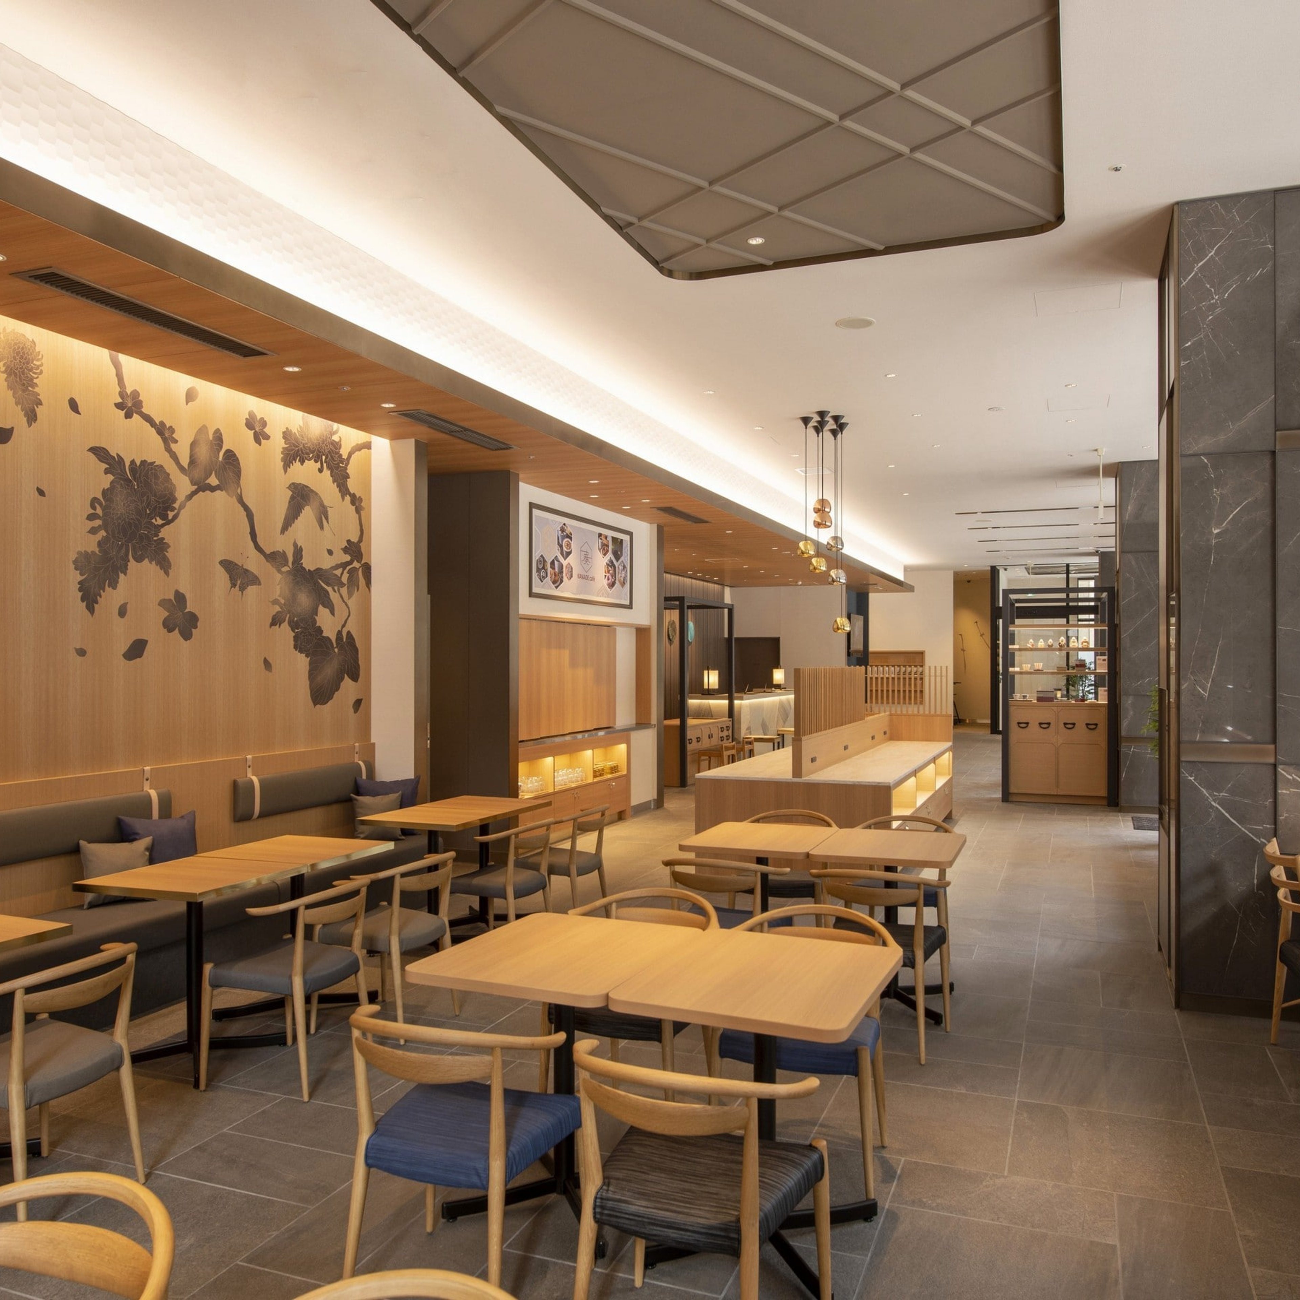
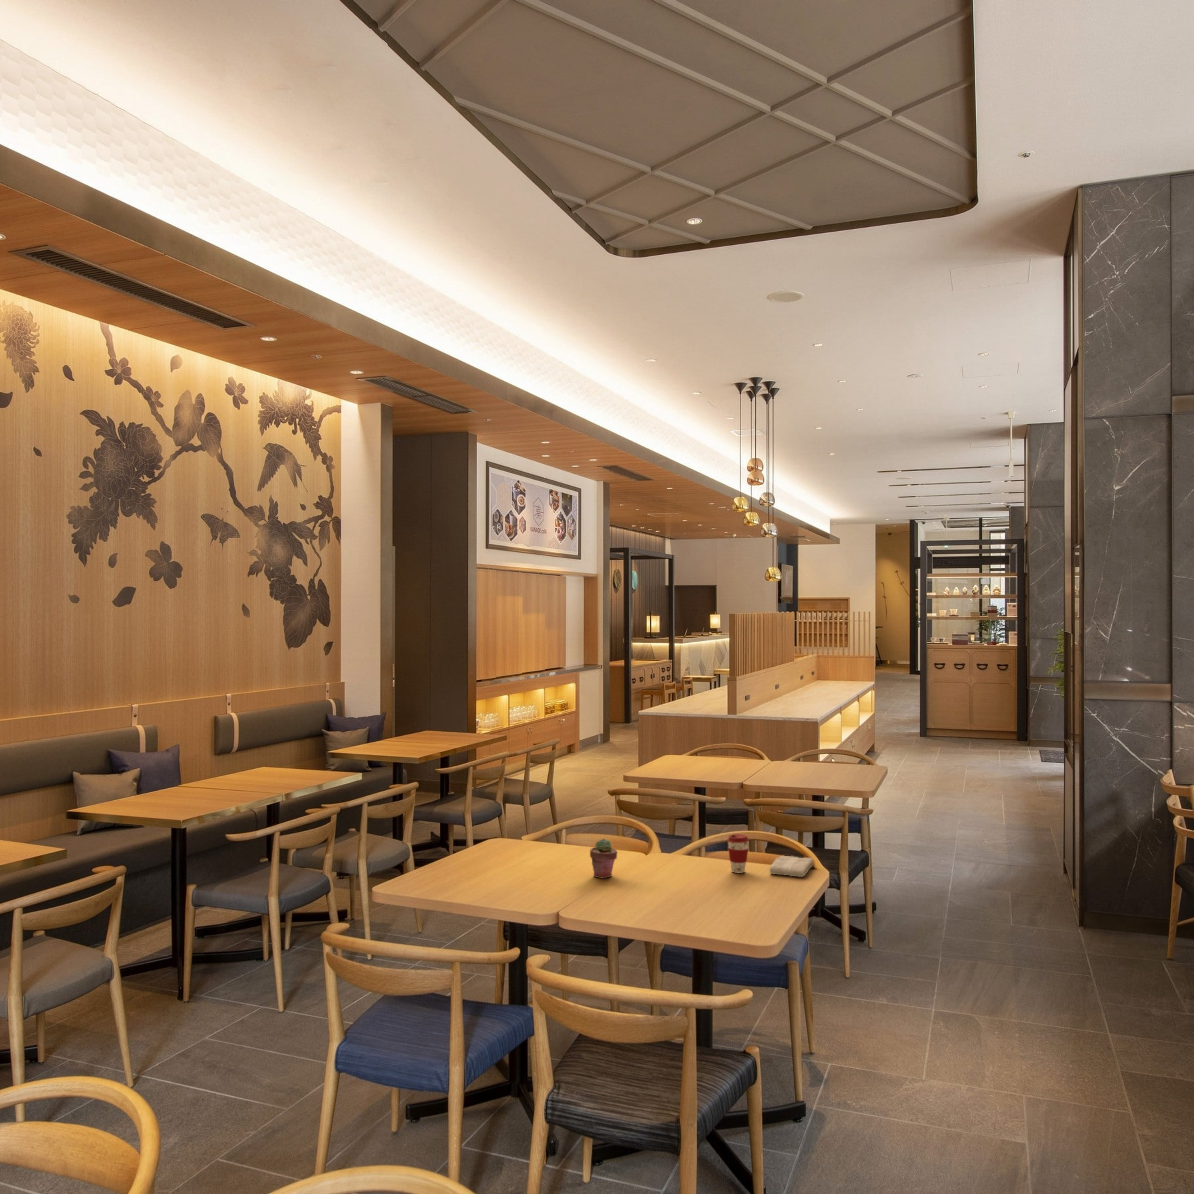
+ washcloth (792, 865)
+ potted succulent (604, 857)
+ coffee cup (738, 854)
